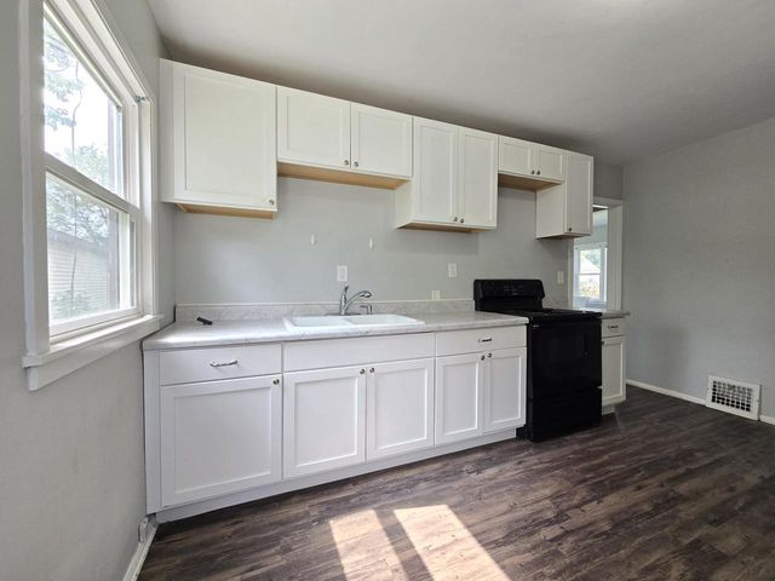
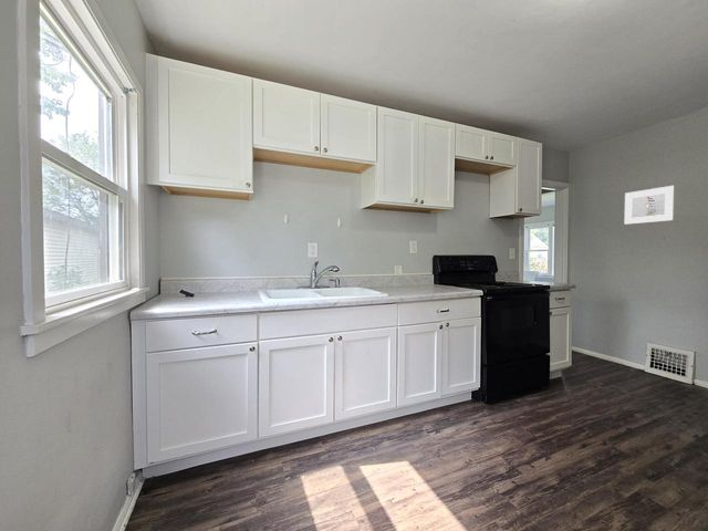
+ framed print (647, 206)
